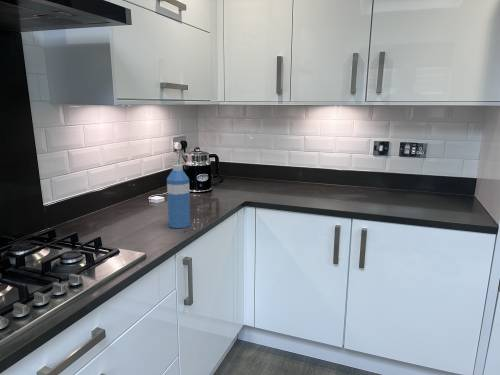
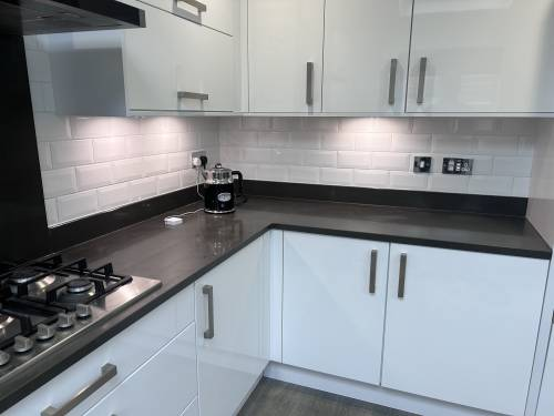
- water bottle (178, 195)
